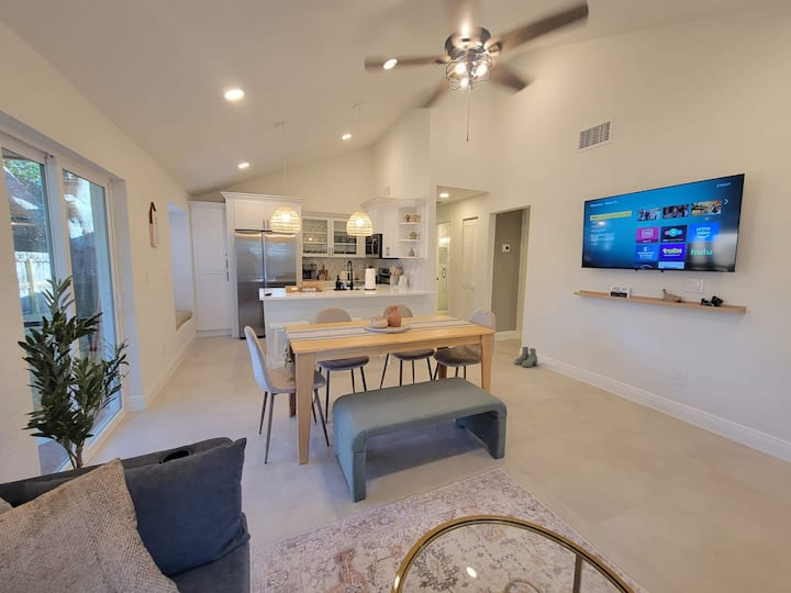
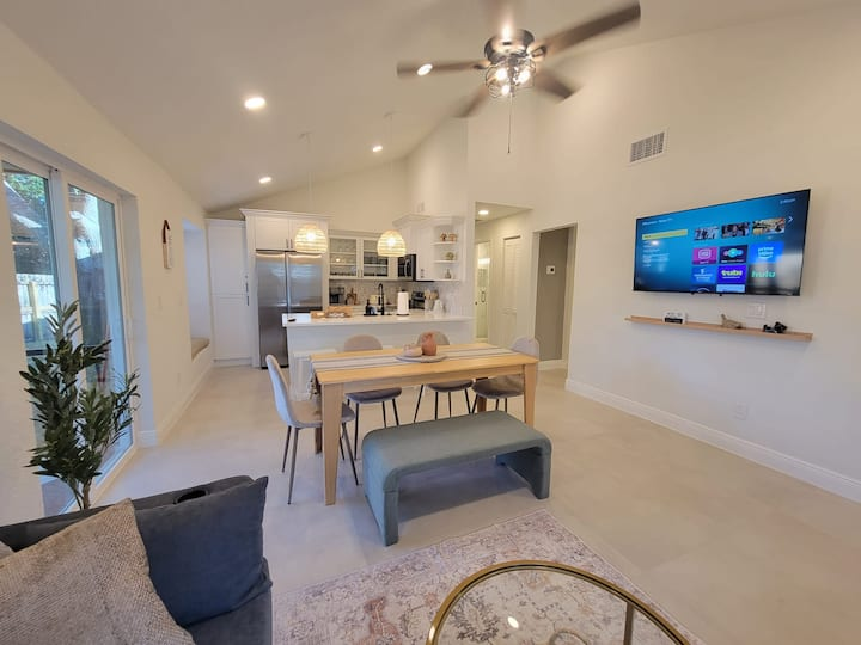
- boots (526, 356)
